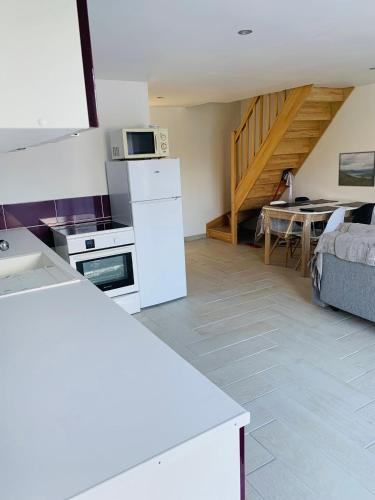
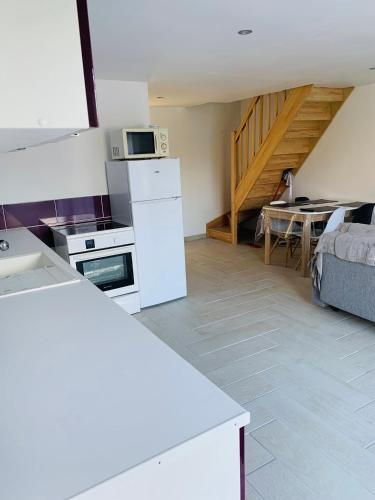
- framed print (356, 169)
